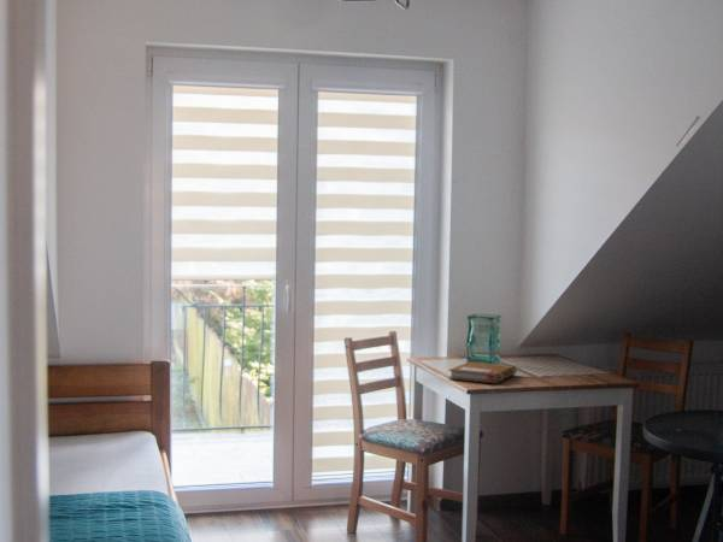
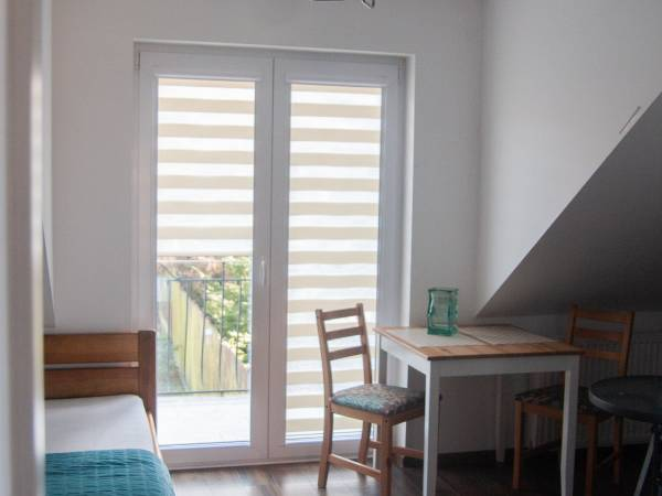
- notebook (482, 372)
